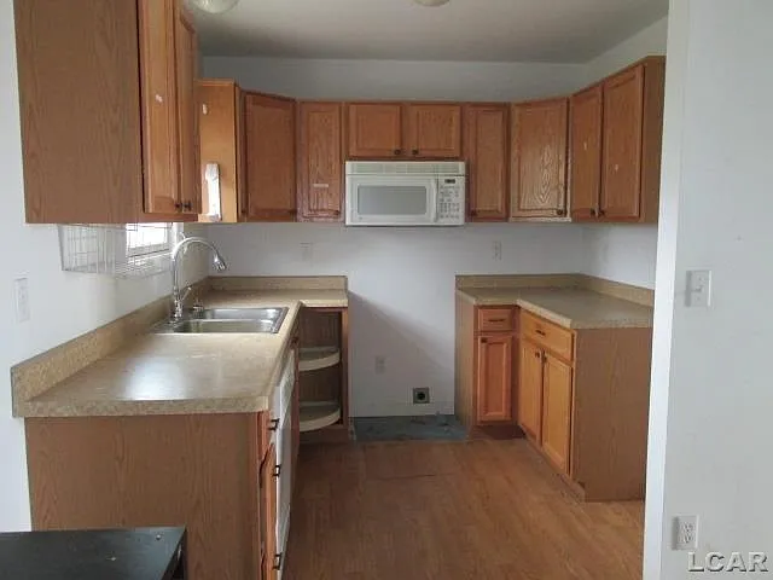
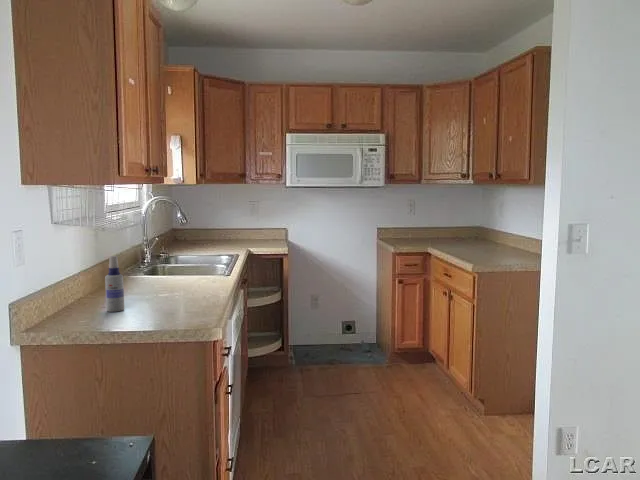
+ spray bottle (114, 283)
